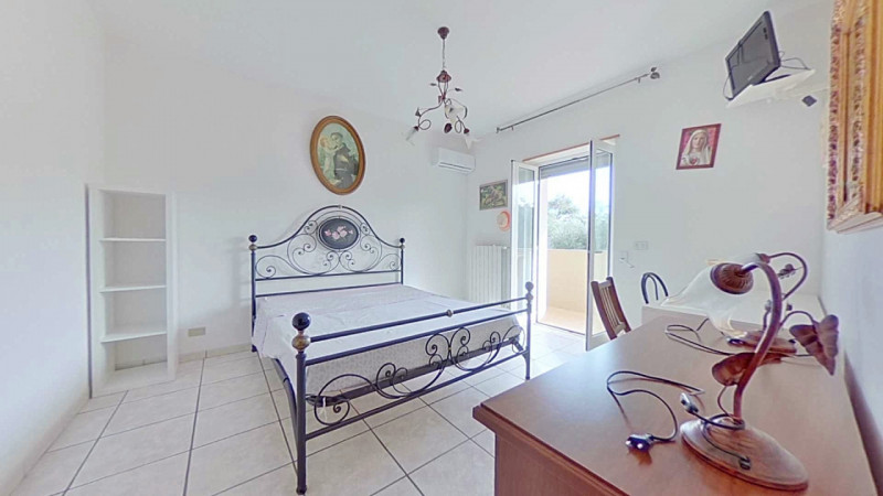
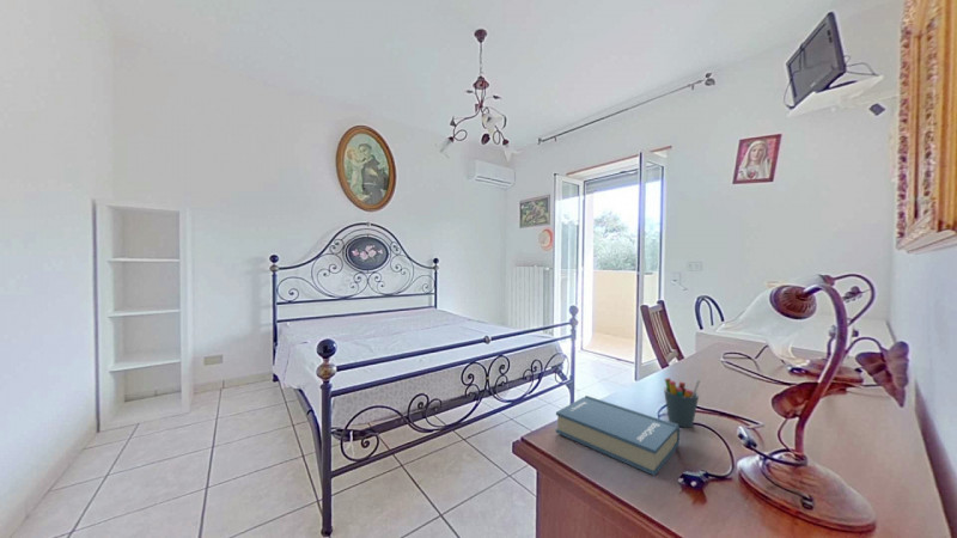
+ pen holder (679, 398)
+ book (615, 428)
